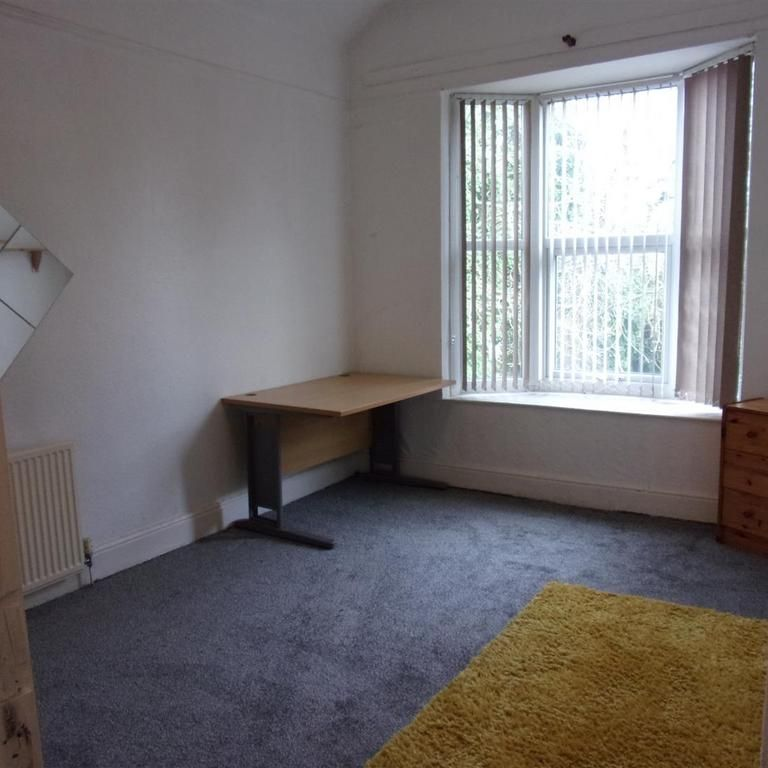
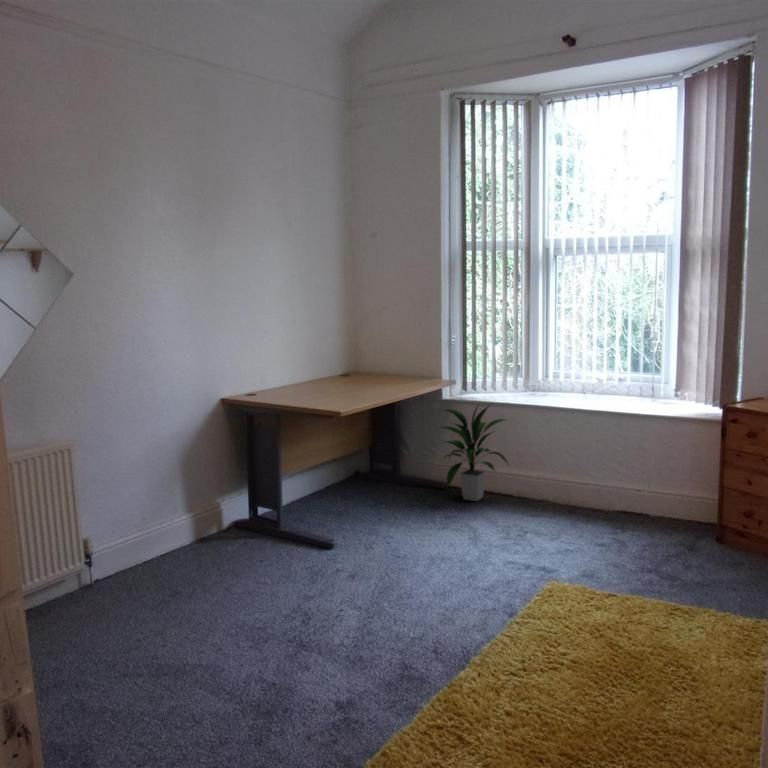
+ indoor plant (469, 450)
